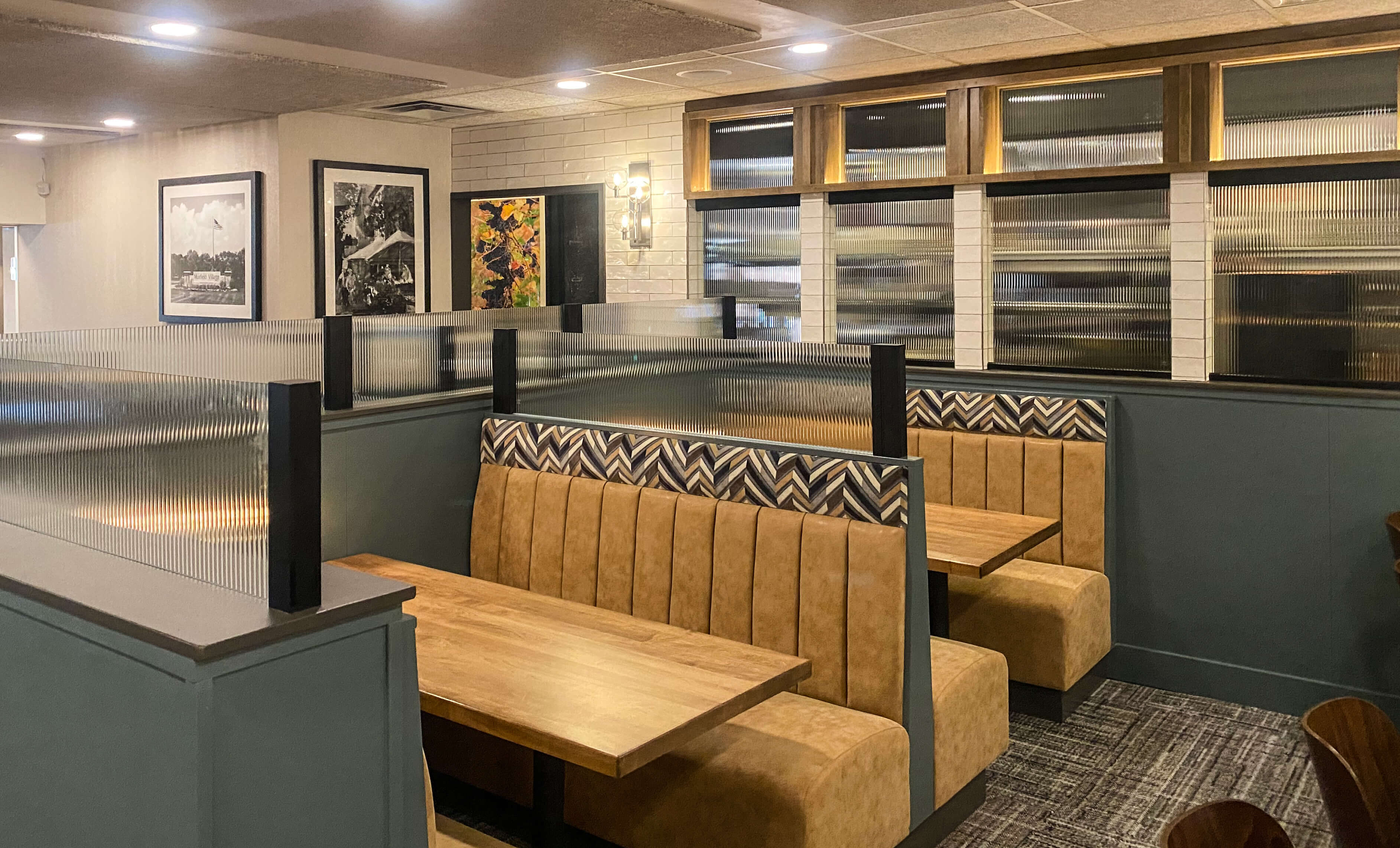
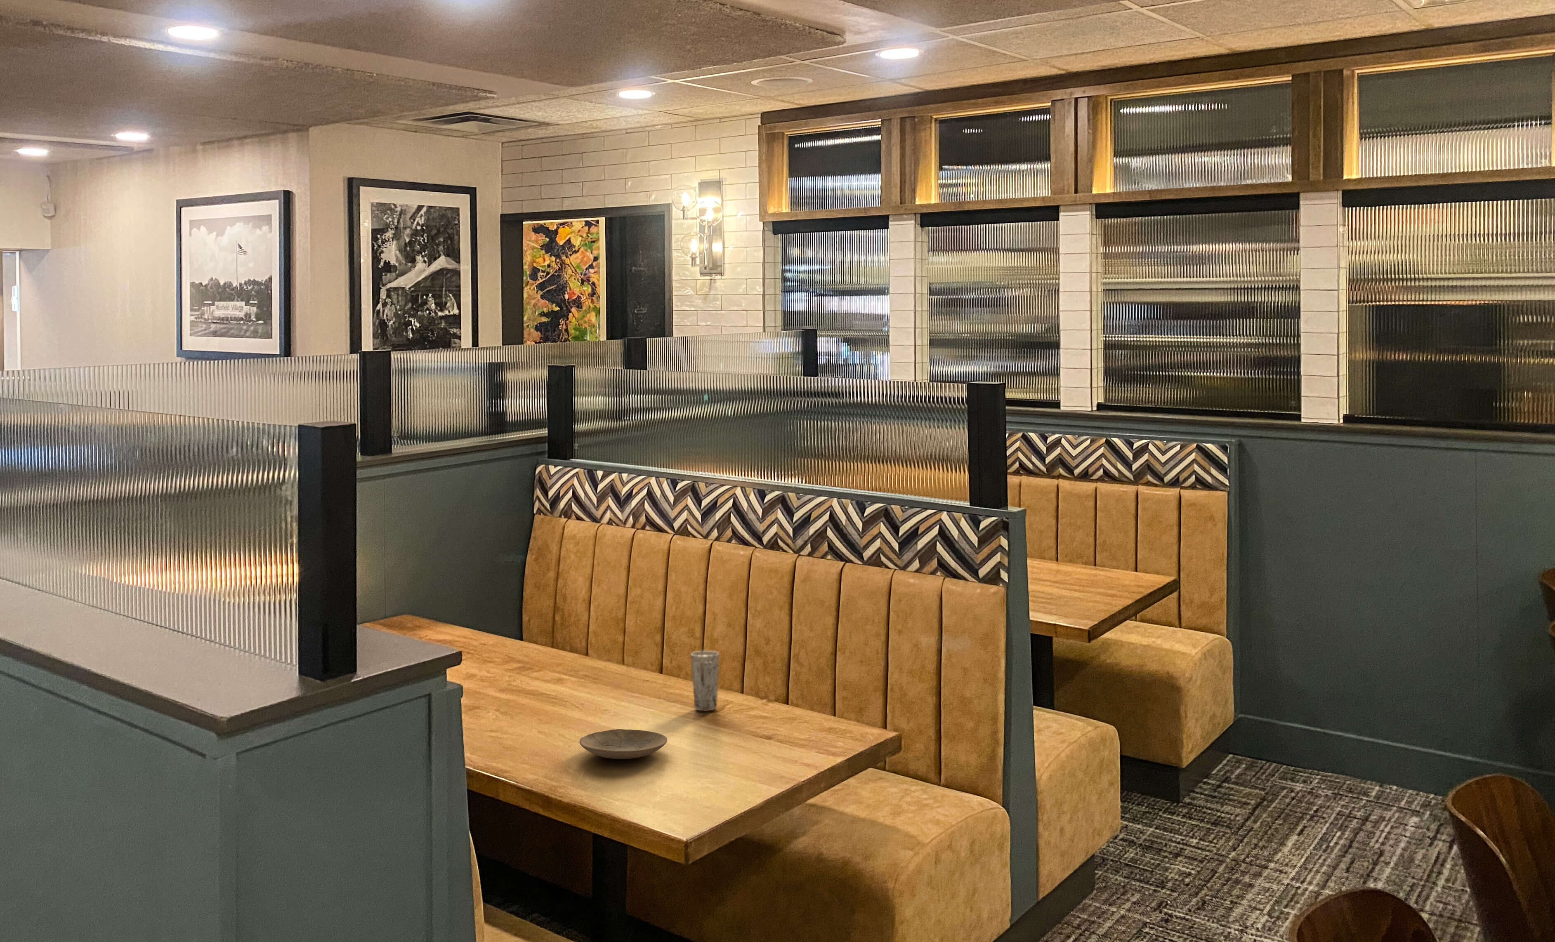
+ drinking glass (705, 681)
+ plate (623, 746)
